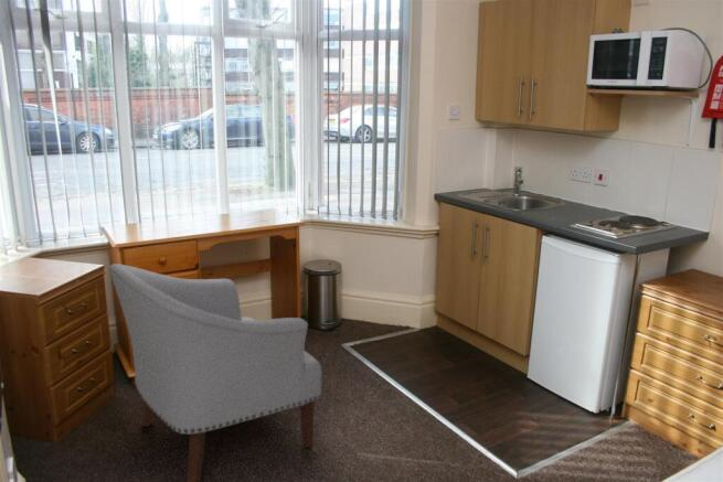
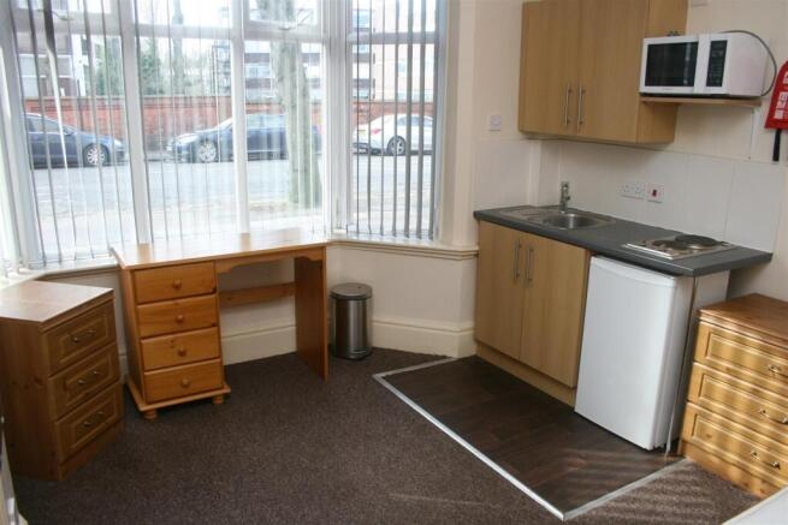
- chair (211, 352)
